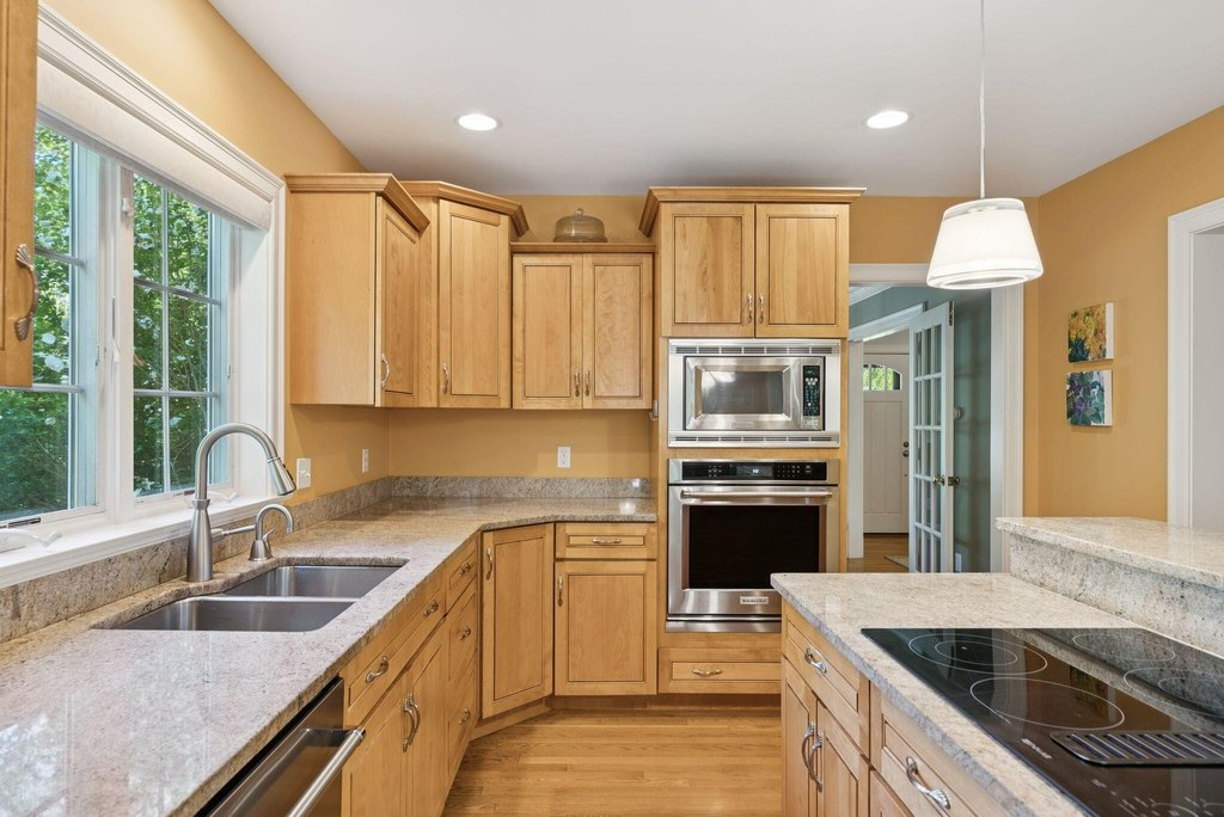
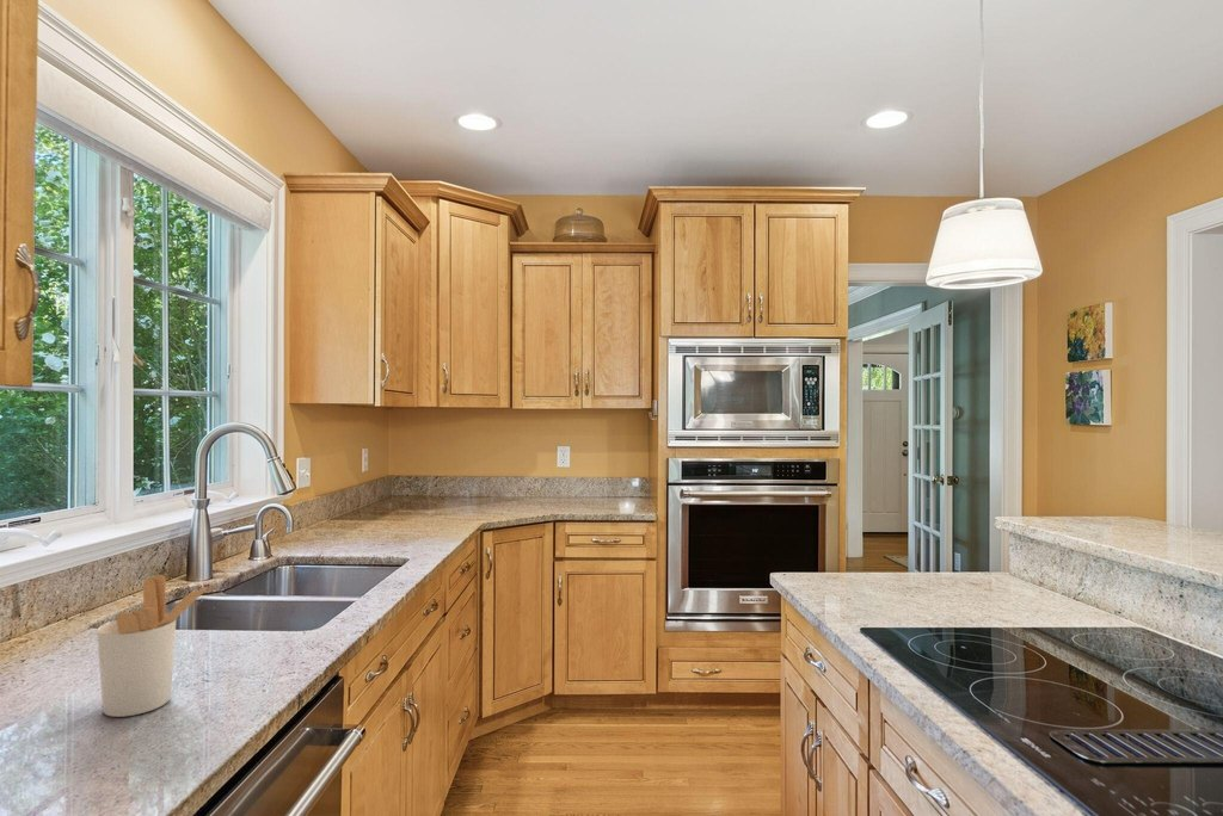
+ utensil holder (156, 642)
